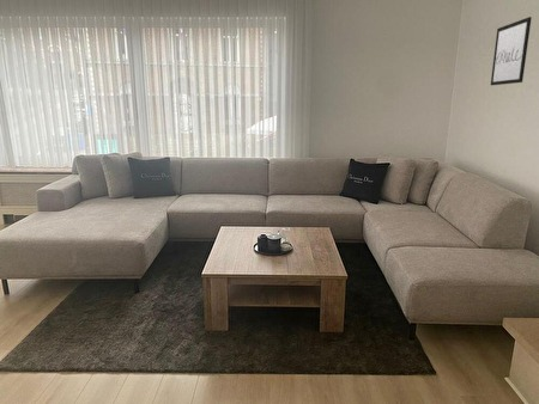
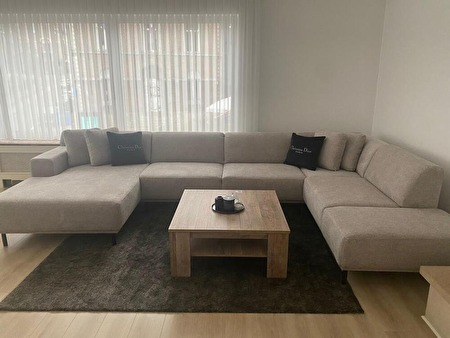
- wall art (509, 54)
